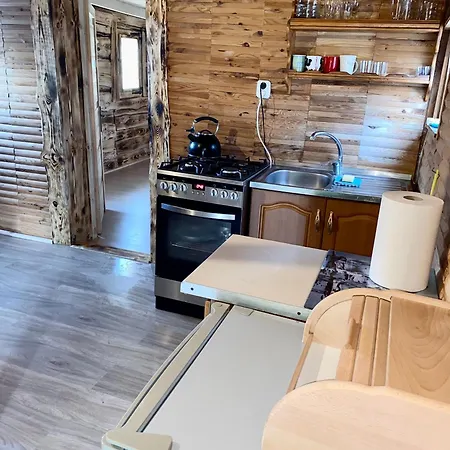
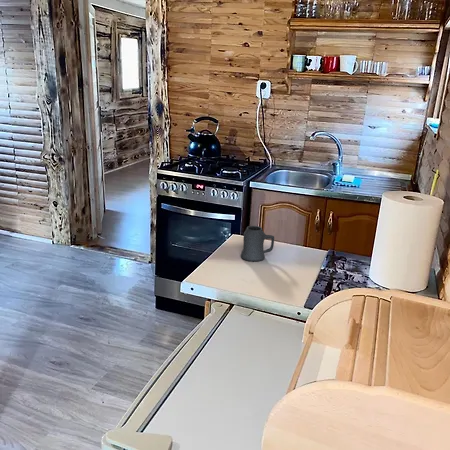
+ mug (257, 242)
